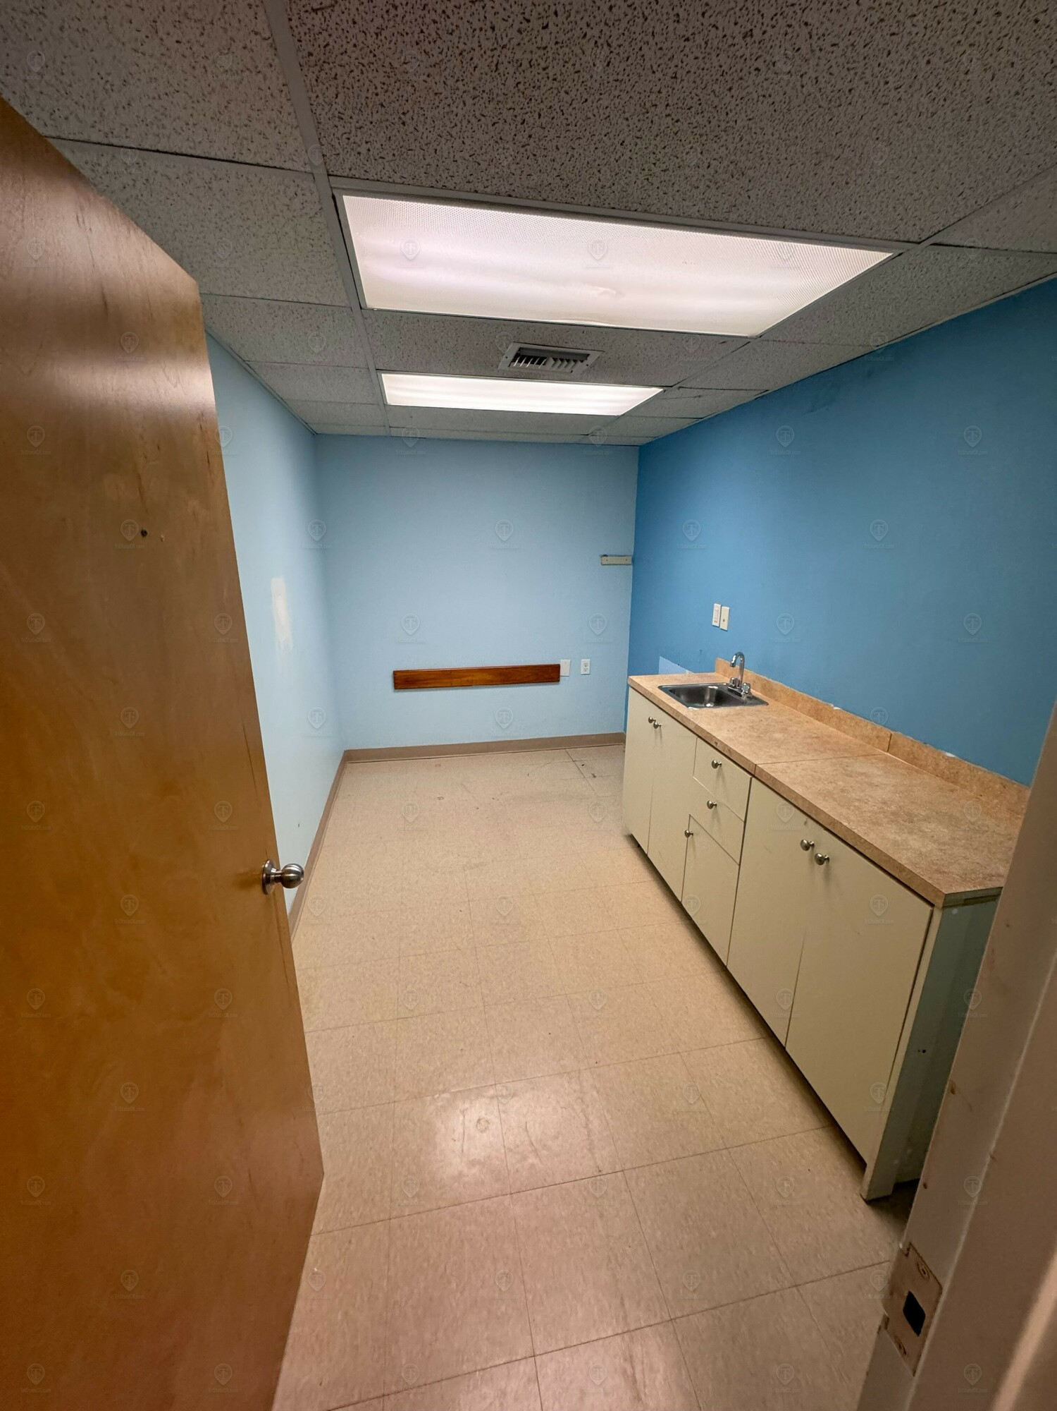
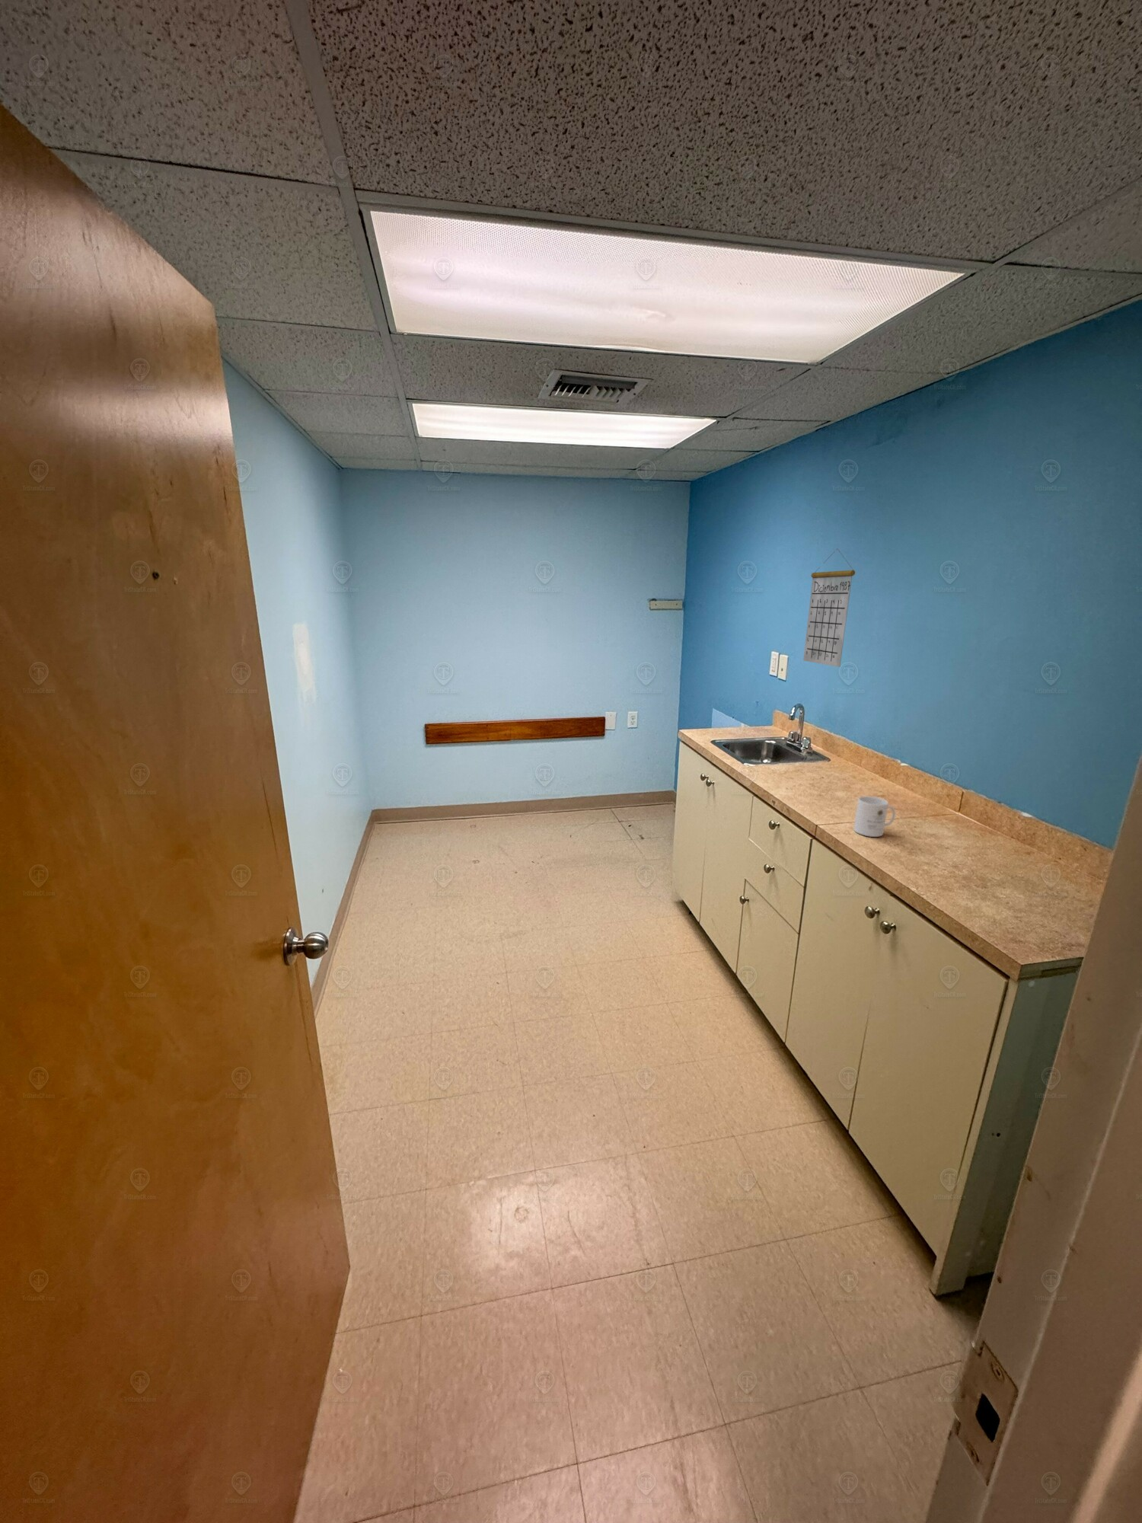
+ mug (876, 815)
+ calendar (828, 607)
